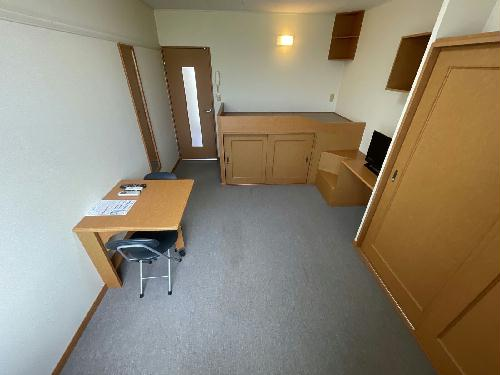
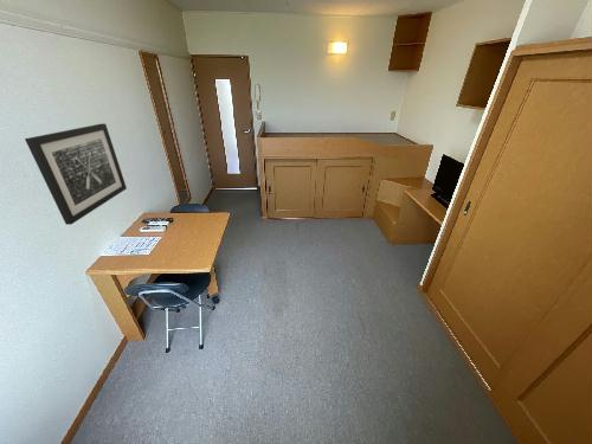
+ wall art (88, 169)
